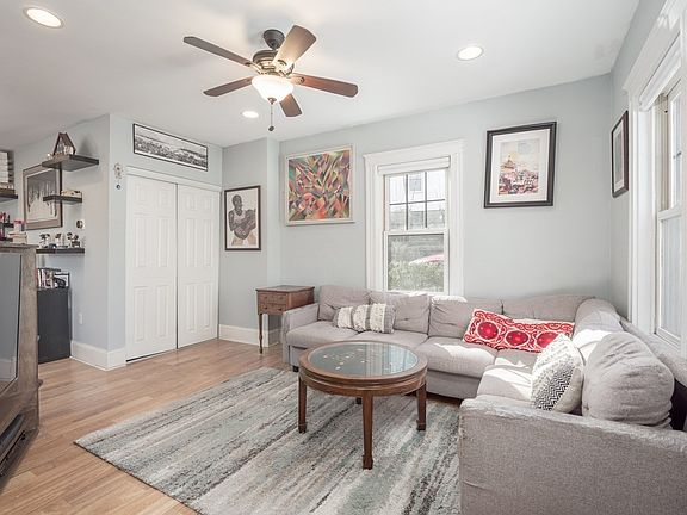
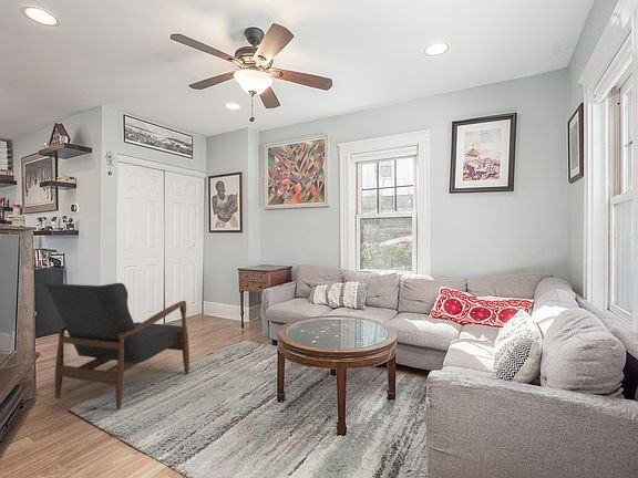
+ armchair (122, 331)
